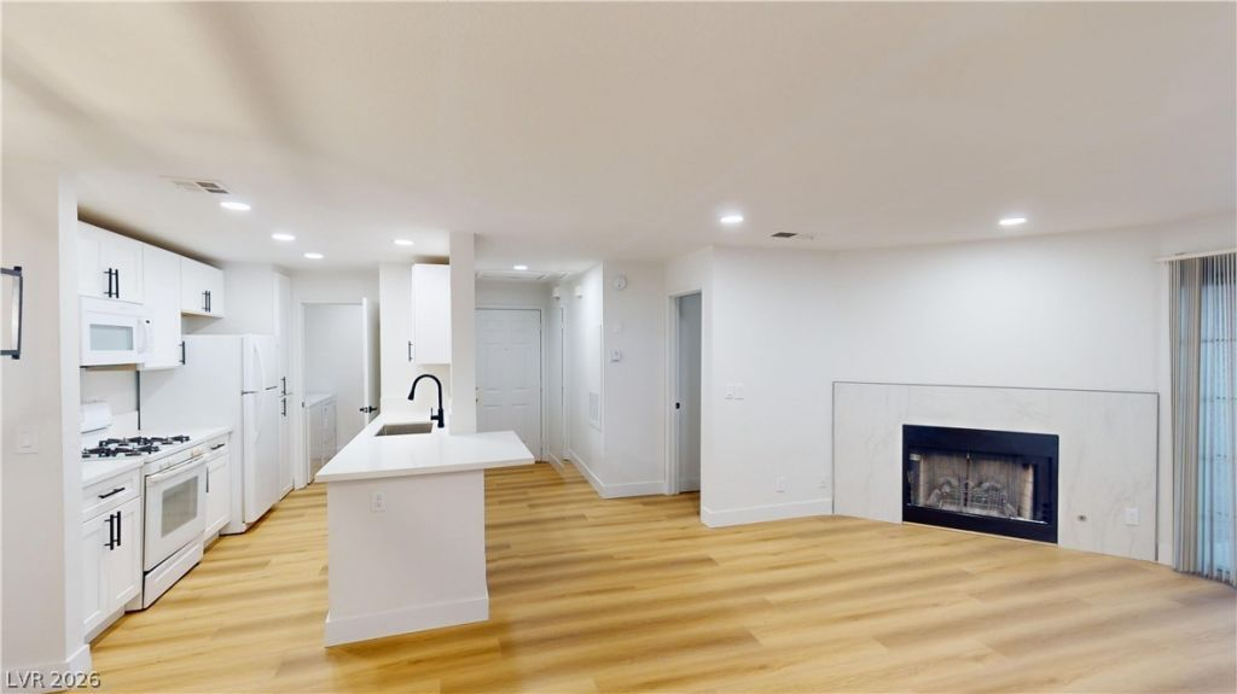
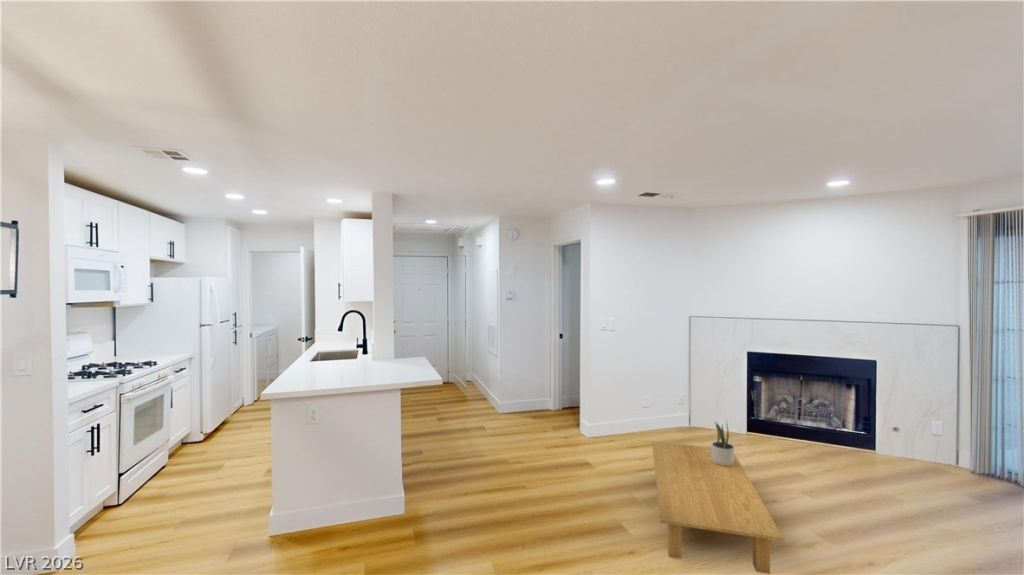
+ coffee table (702, 495)
+ potted plant (722, 438)
